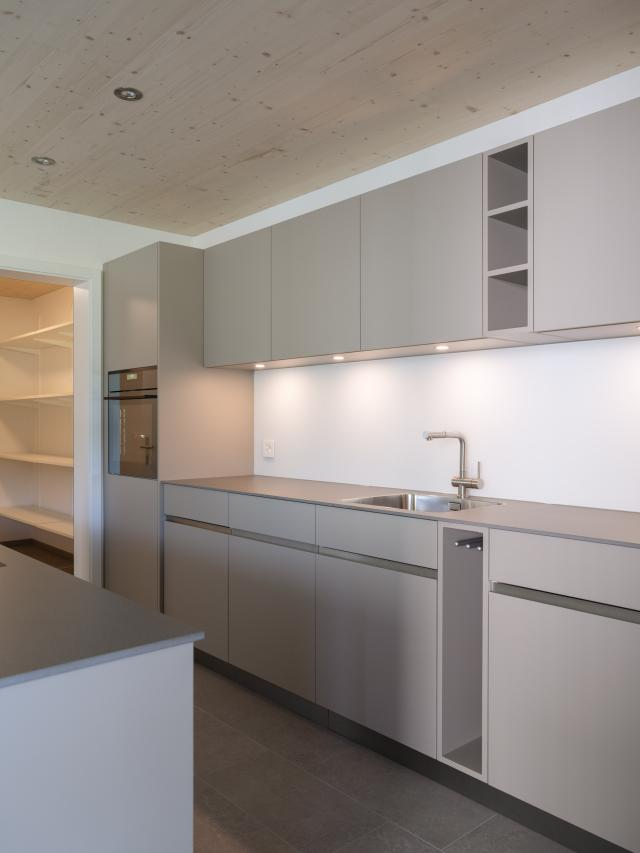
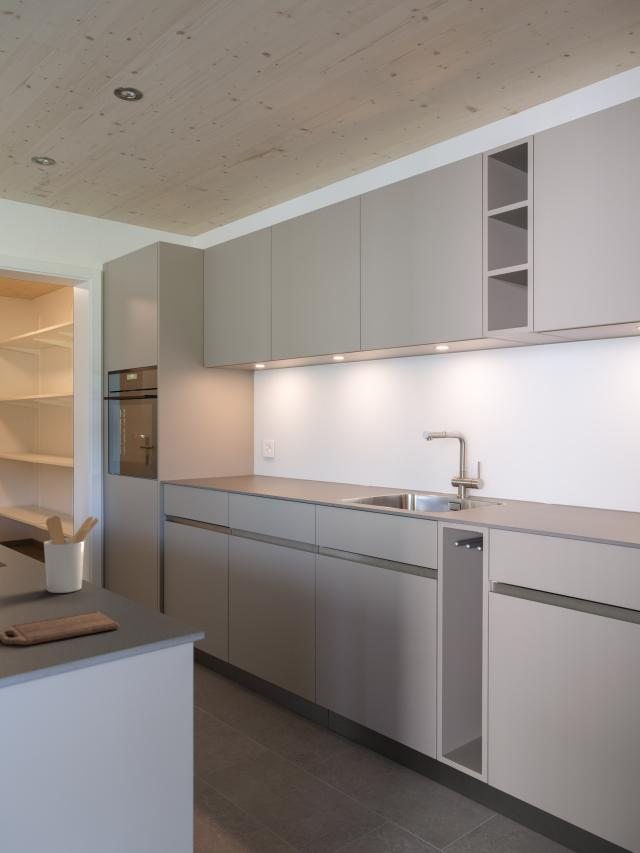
+ utensil holder (73, 551)
+ cutting board (56, 628)
